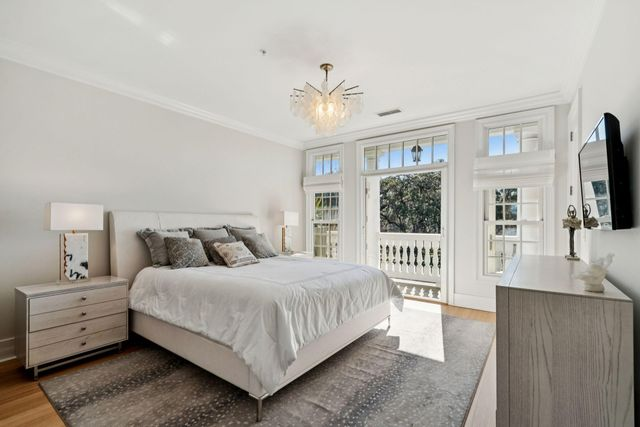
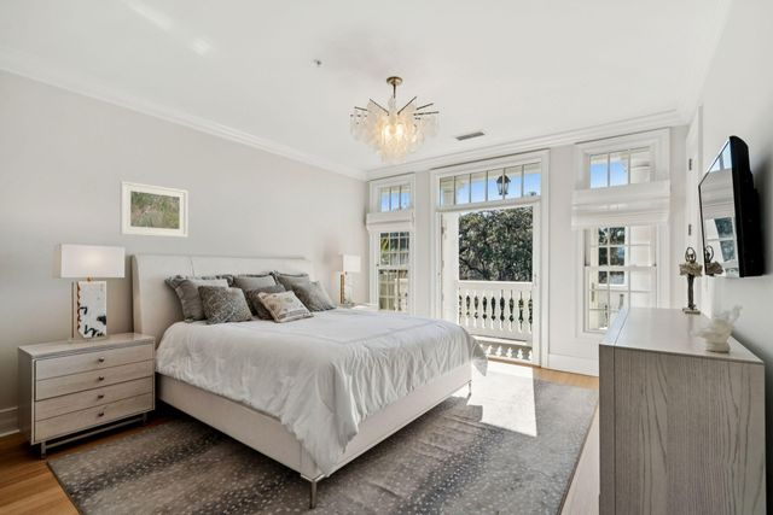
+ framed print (156, 210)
